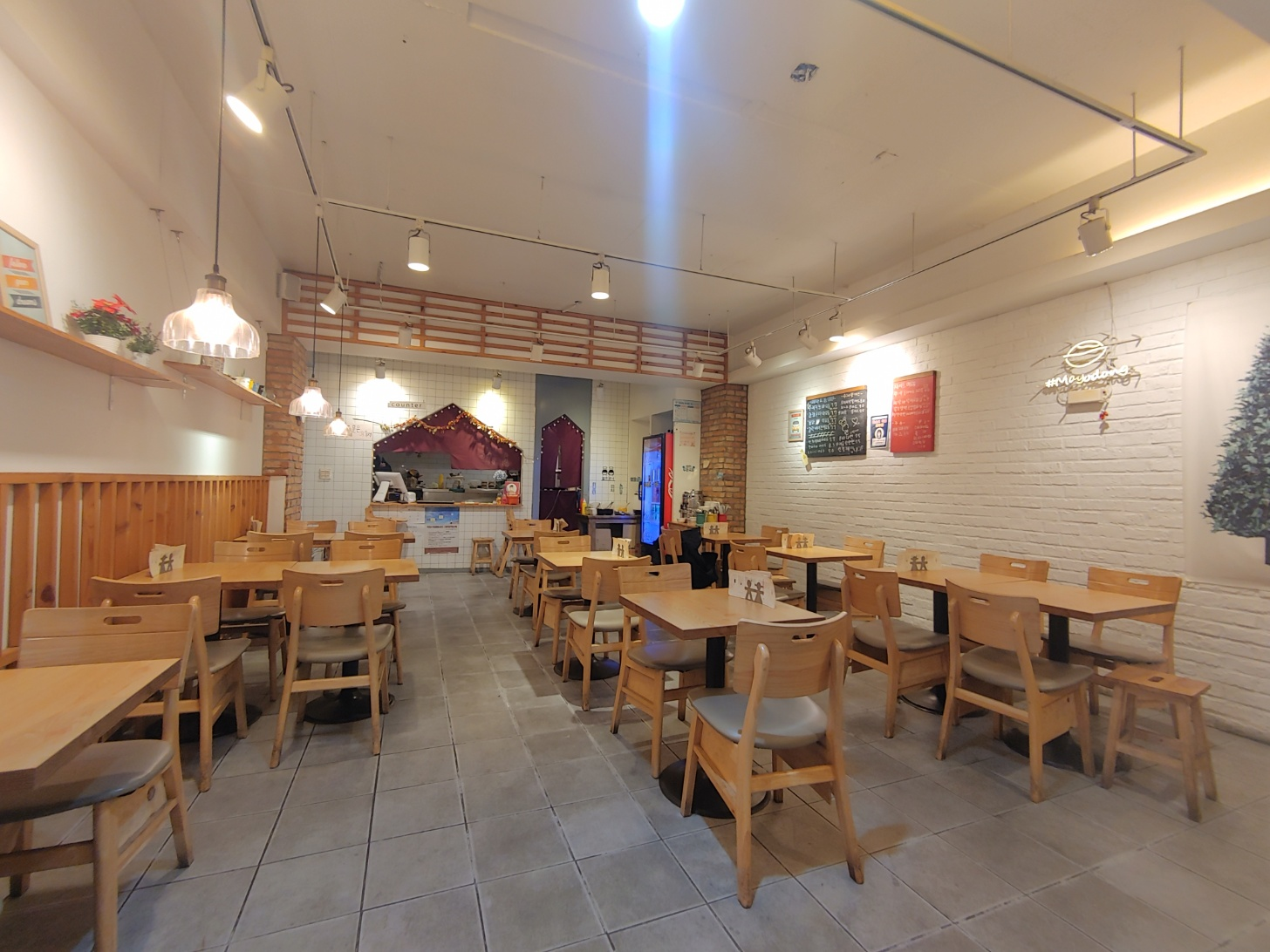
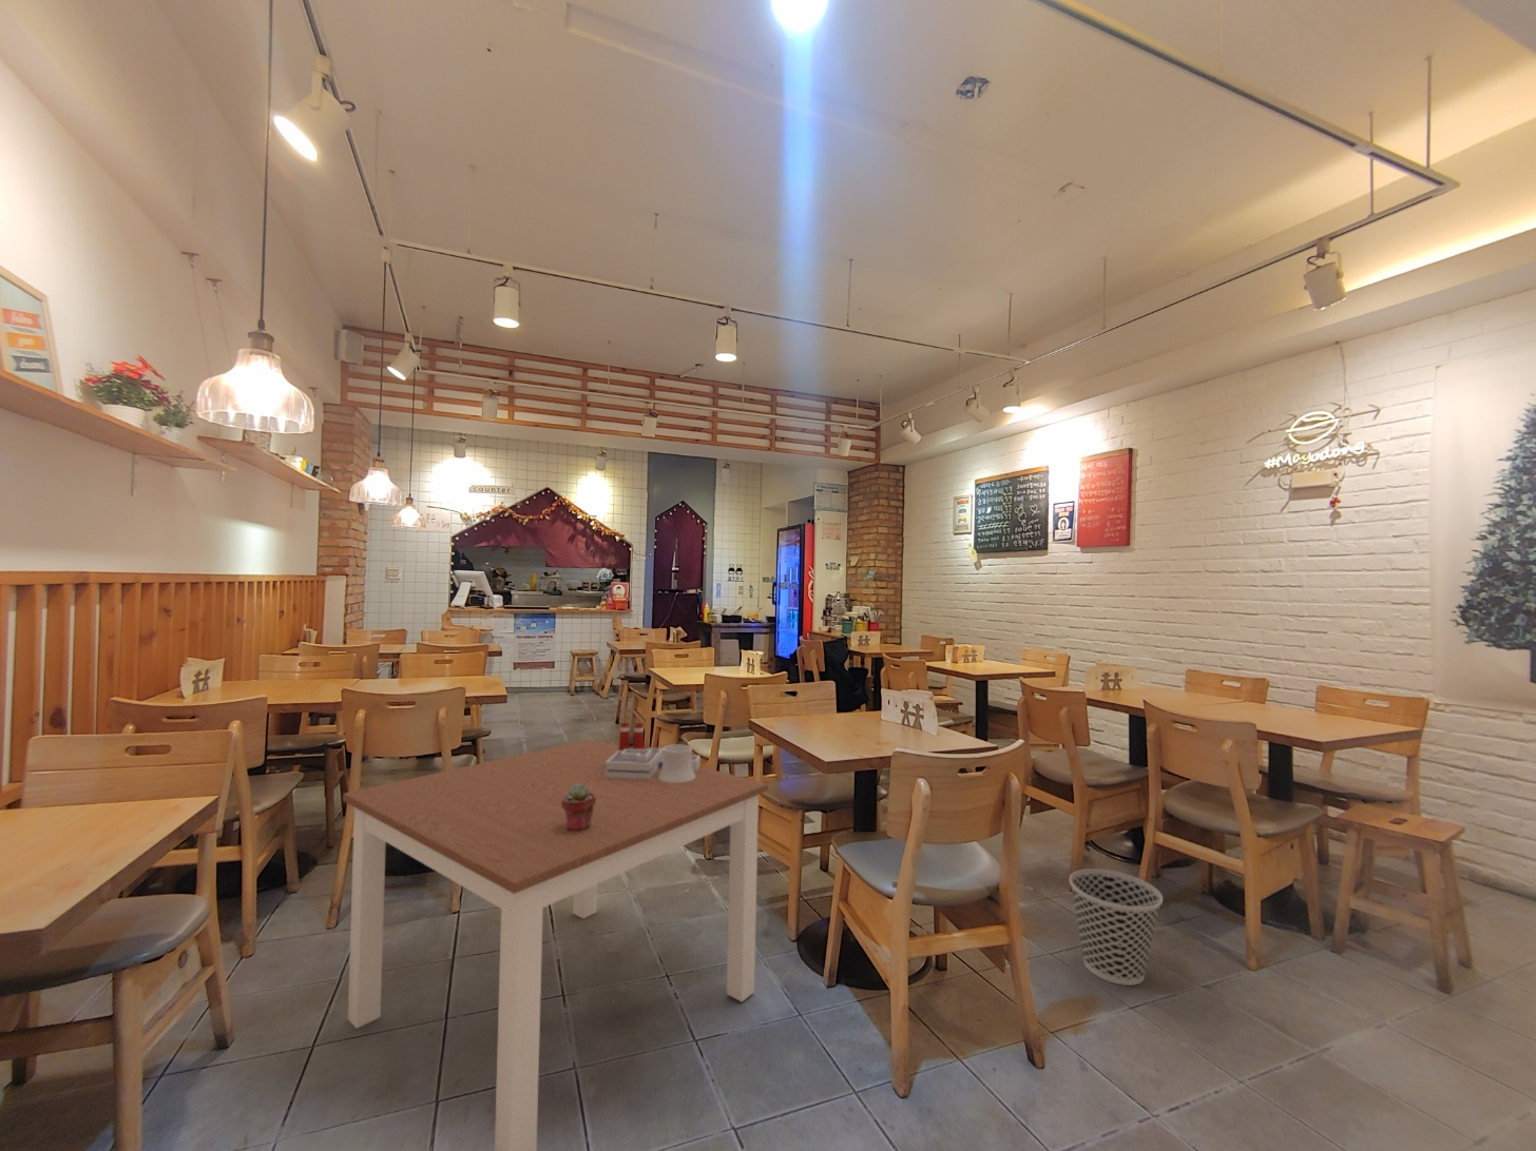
+ wastebasket (1114, 927)
+ architectural model (649, 750)
+ potted succulent (578, 804)
+ dining table (562, 896)
